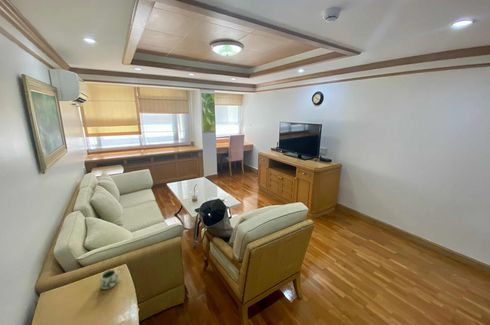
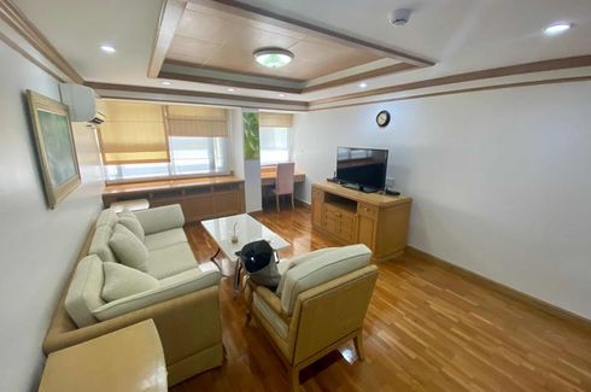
- mug (111, 276)
